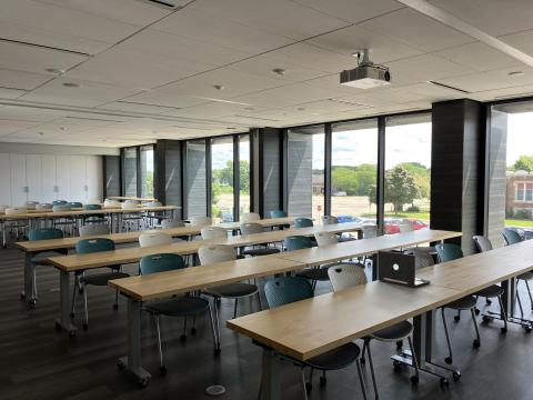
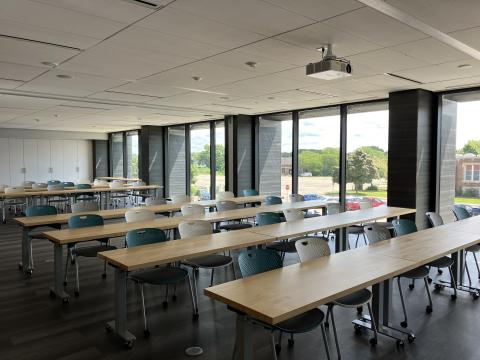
- laptop (403, 266)
